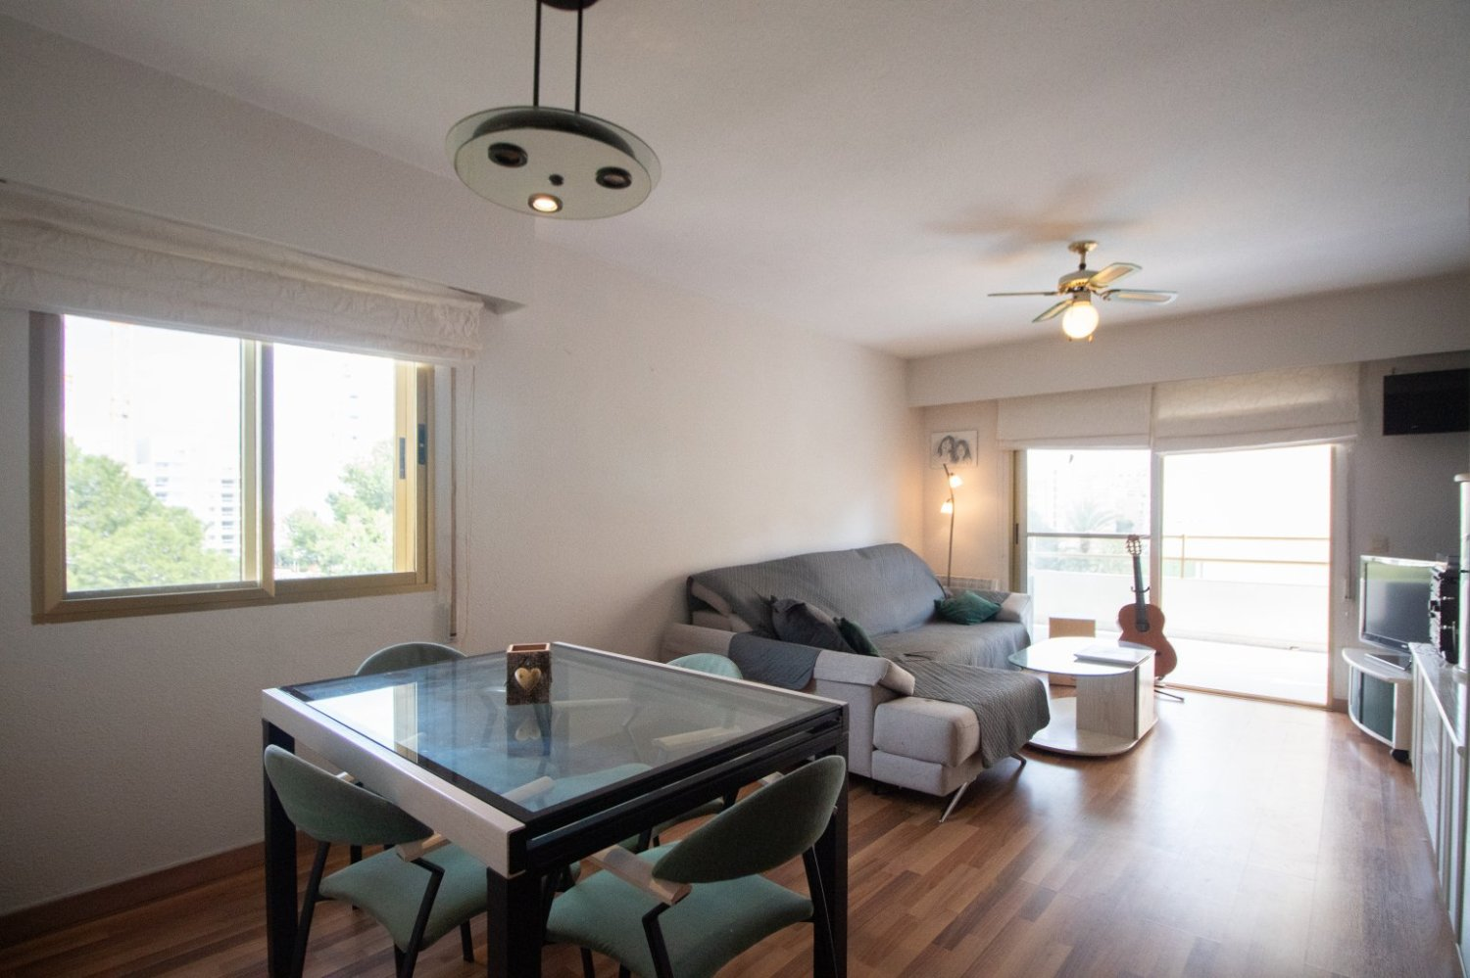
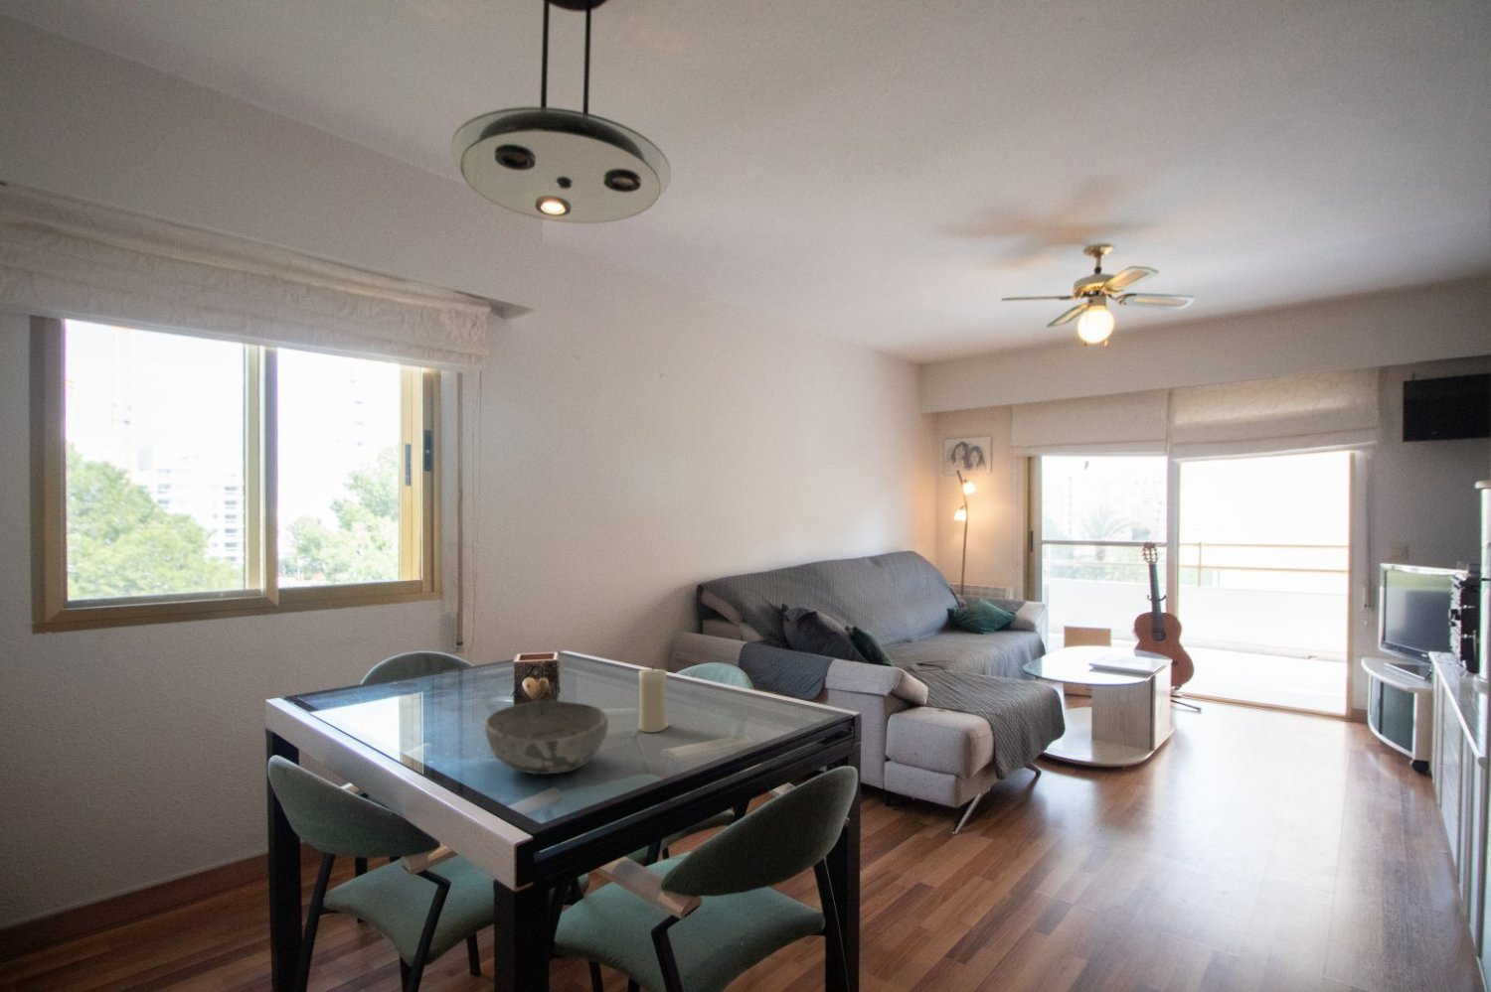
+ bowl (547, 740)
+ candle (654, 696)
